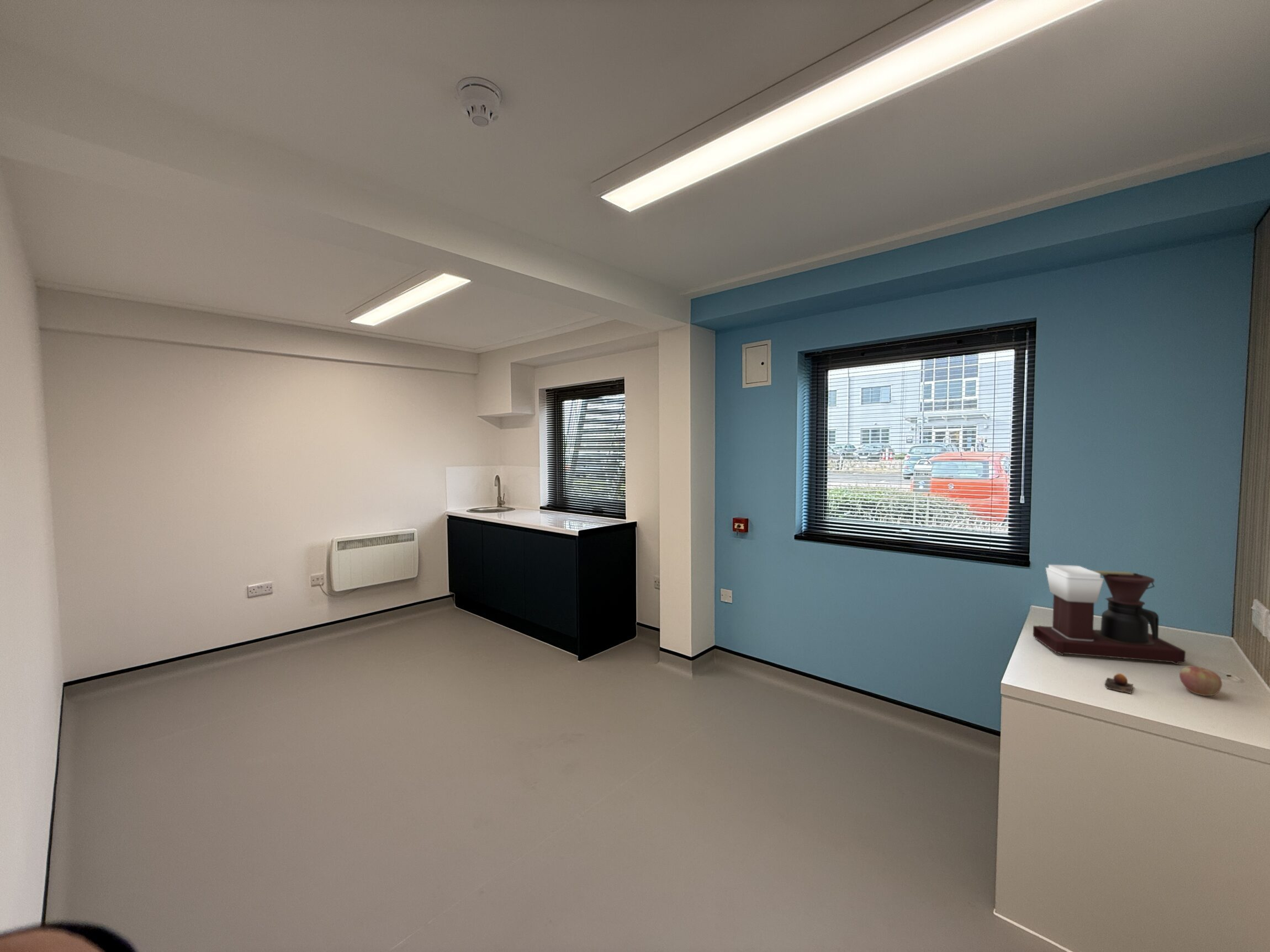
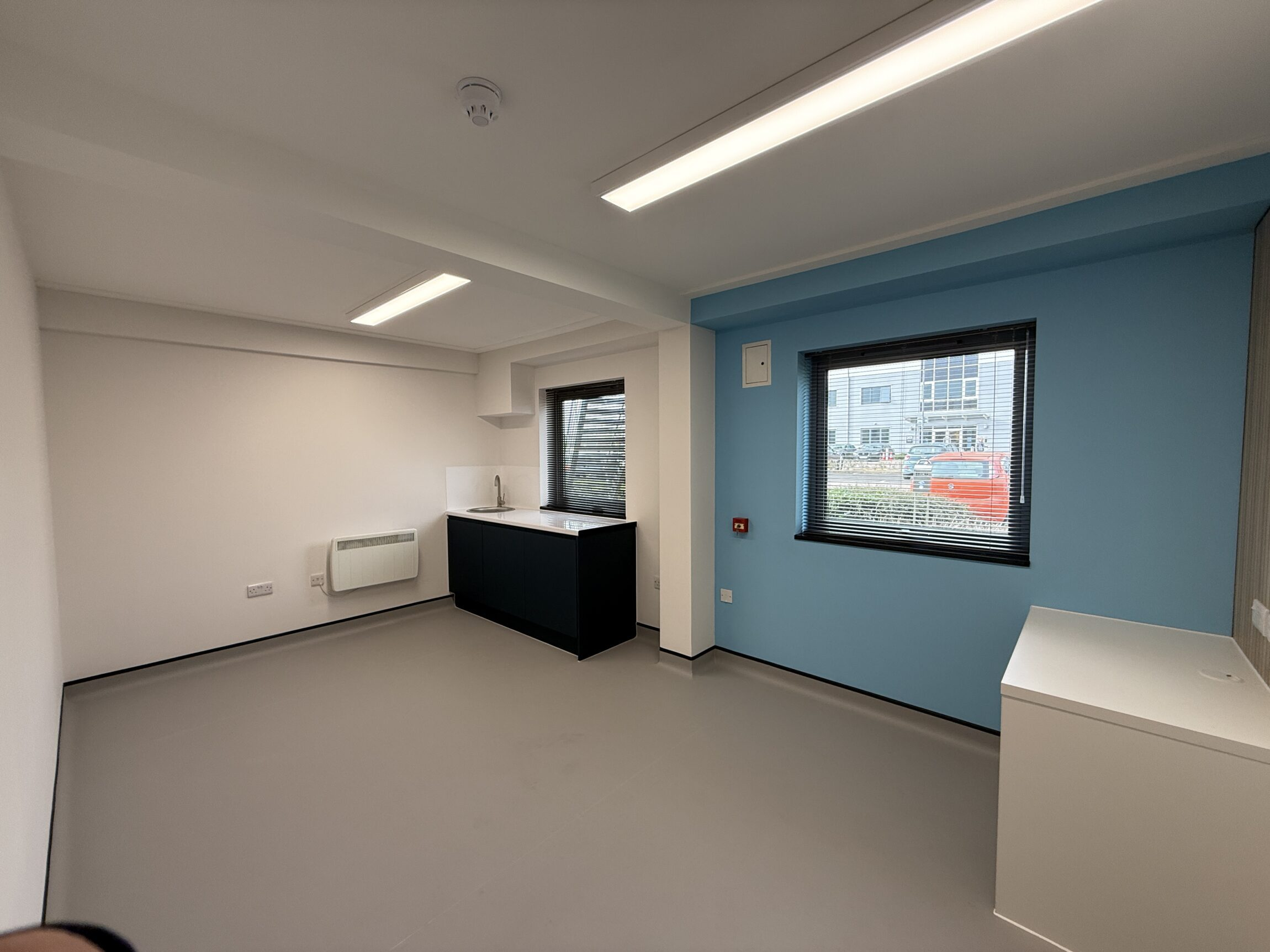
- orange (1118, 680)
- apple (1200, 680)
- coffee maker (1105, 611)
